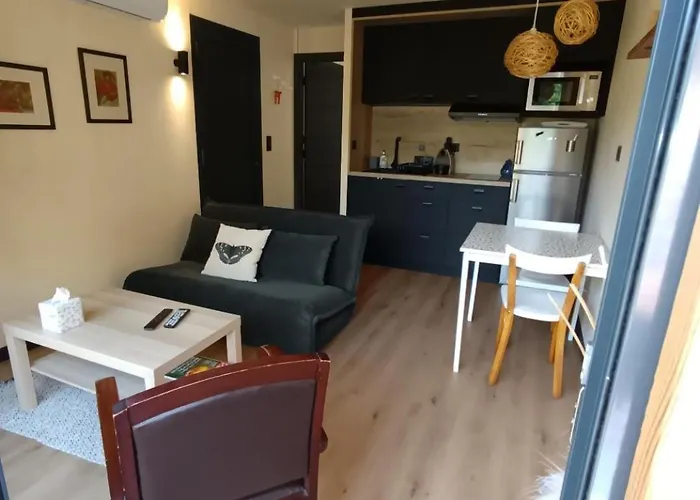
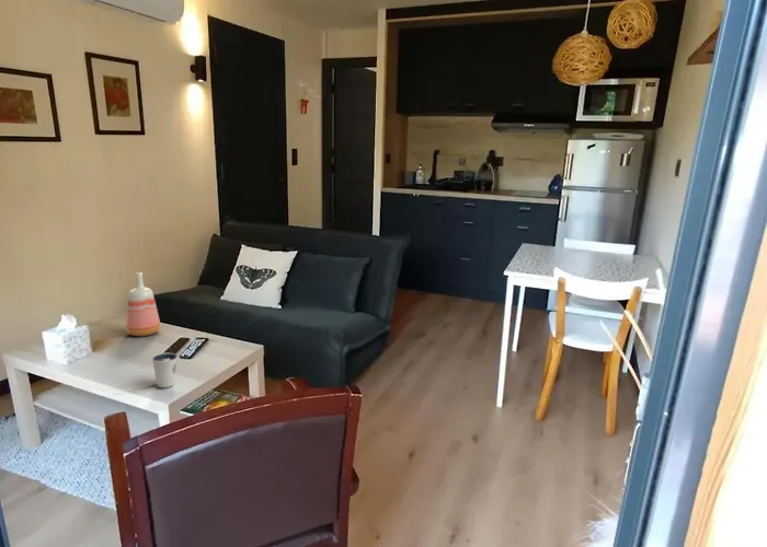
+ dixie cup (165, 370)
+ vase (141, 303)
